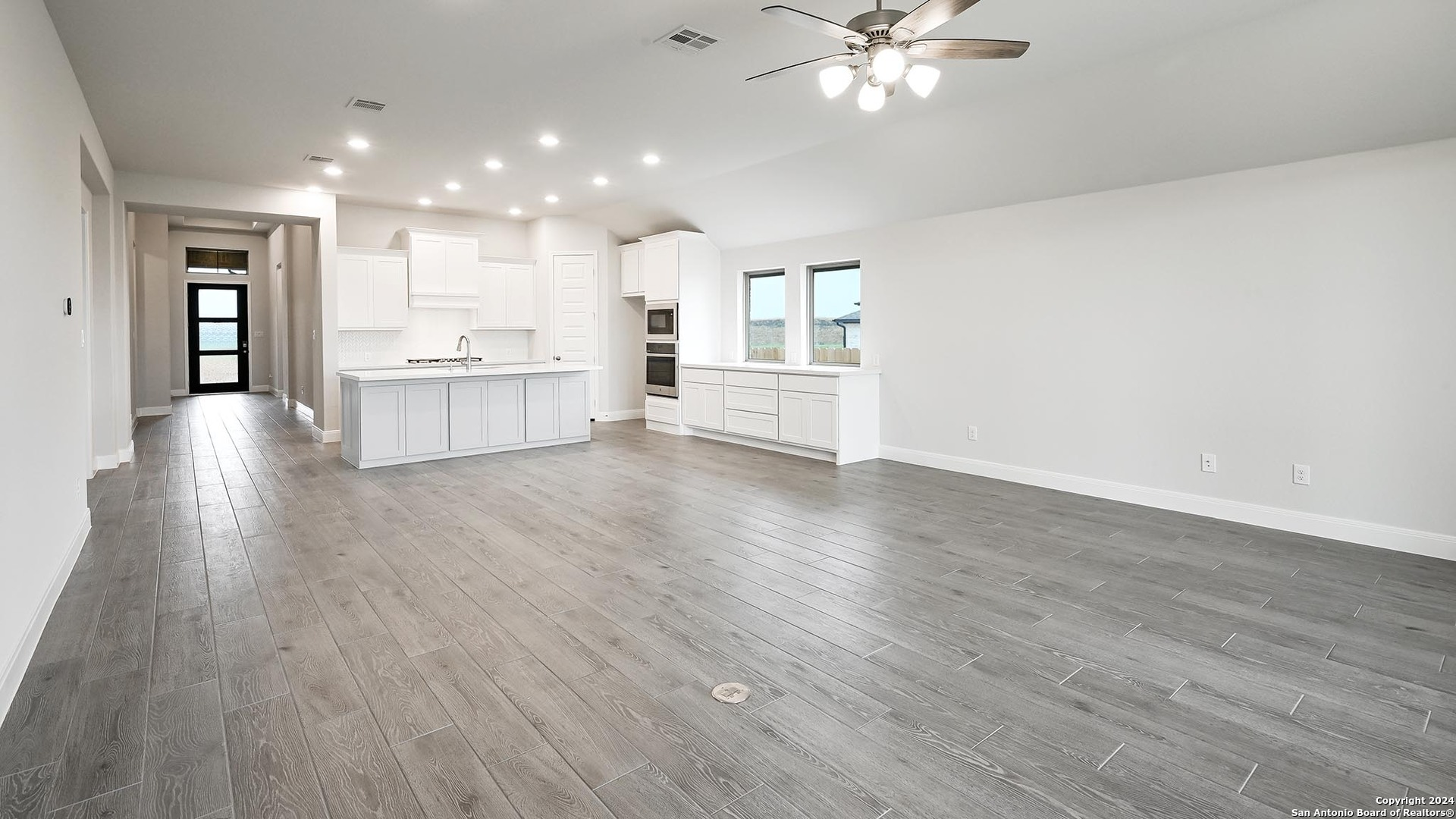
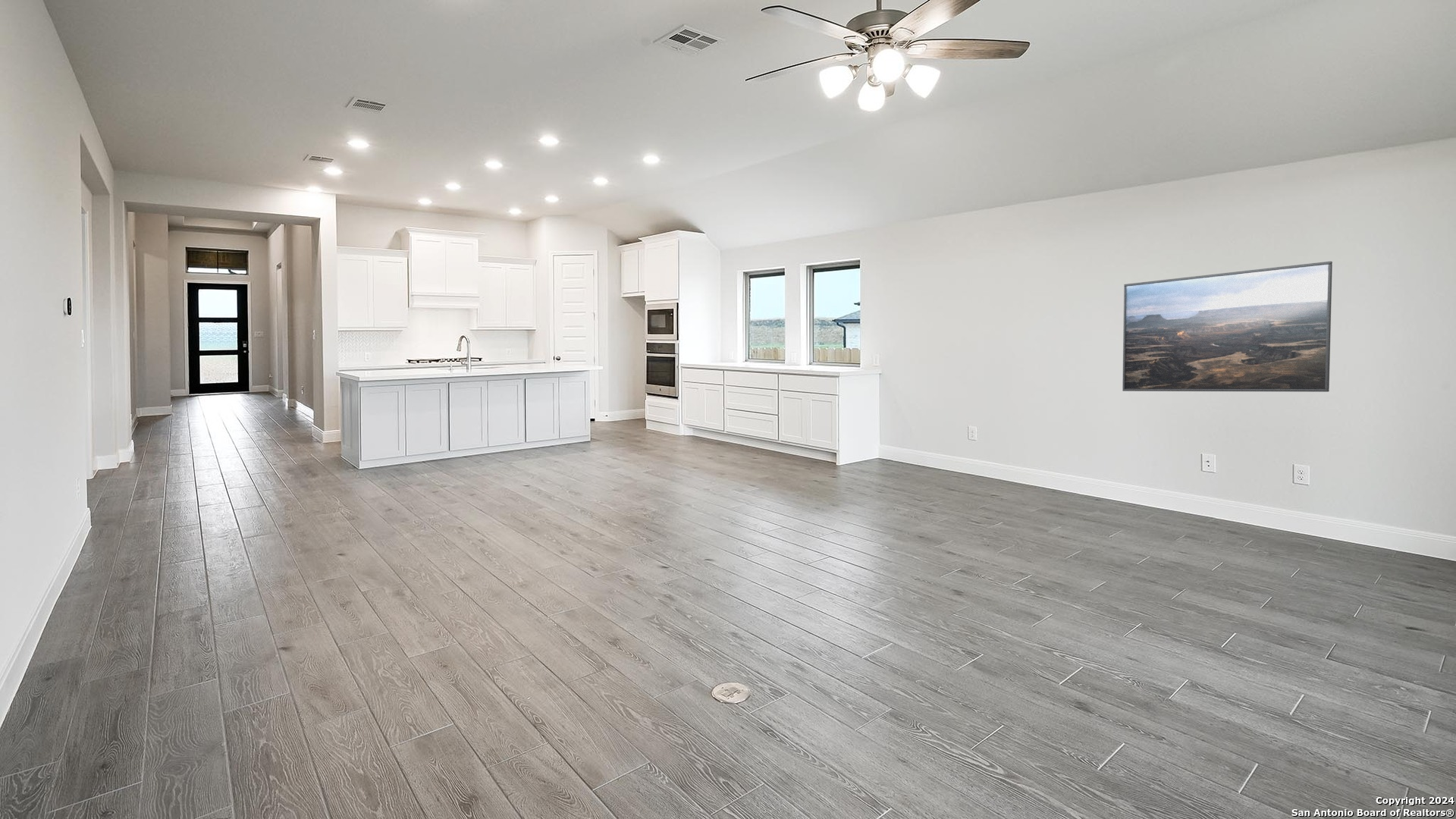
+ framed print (1216, 332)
